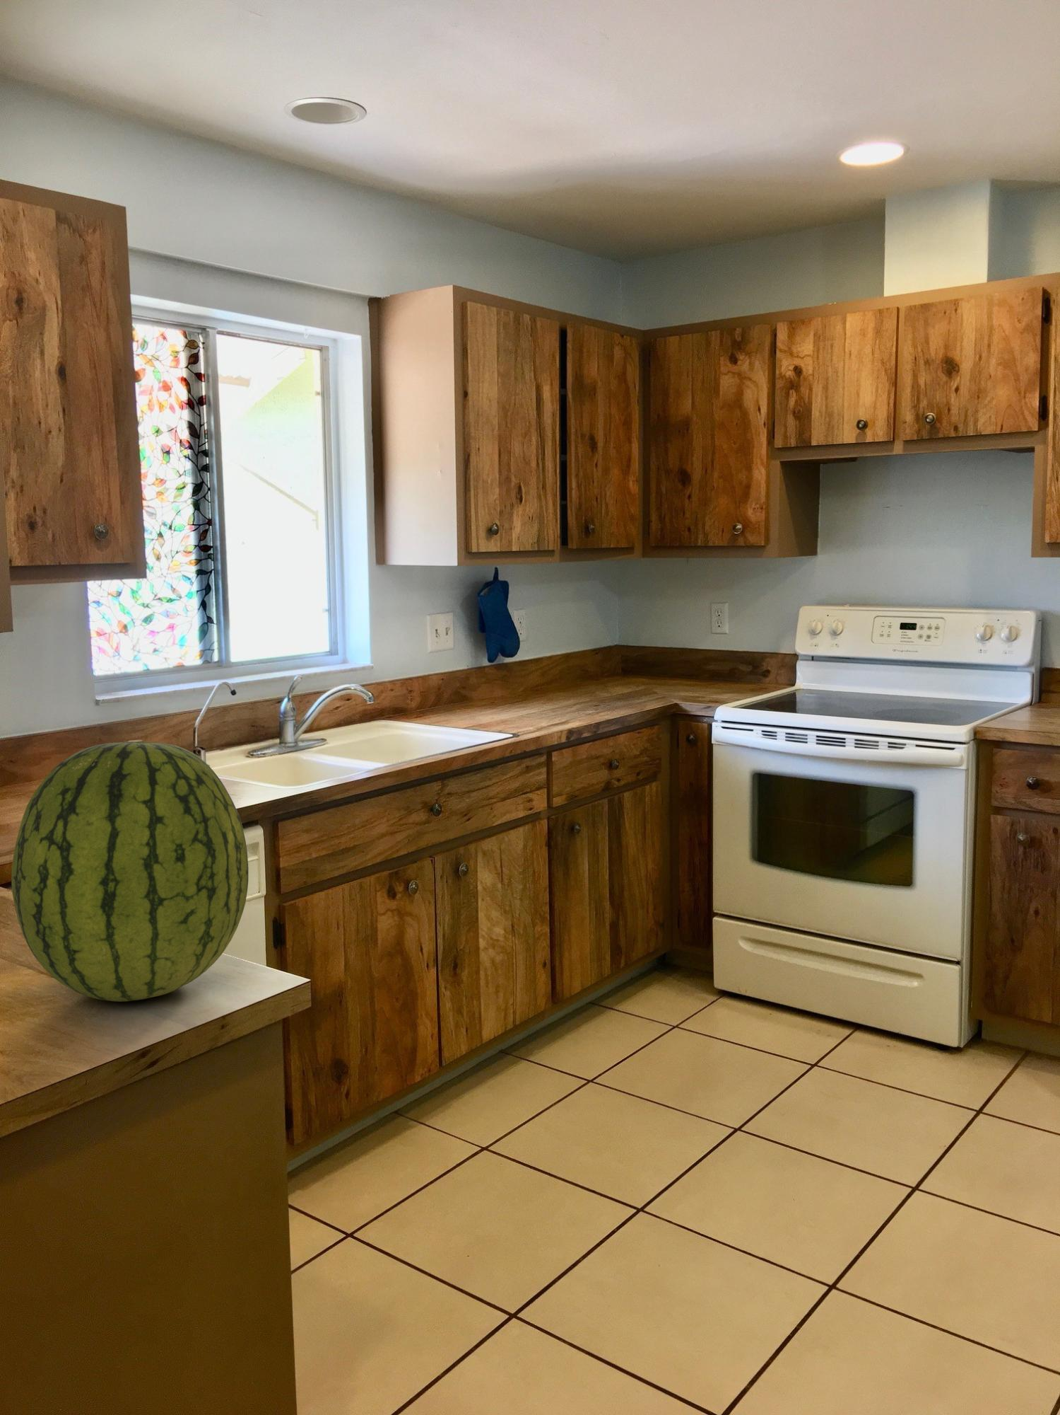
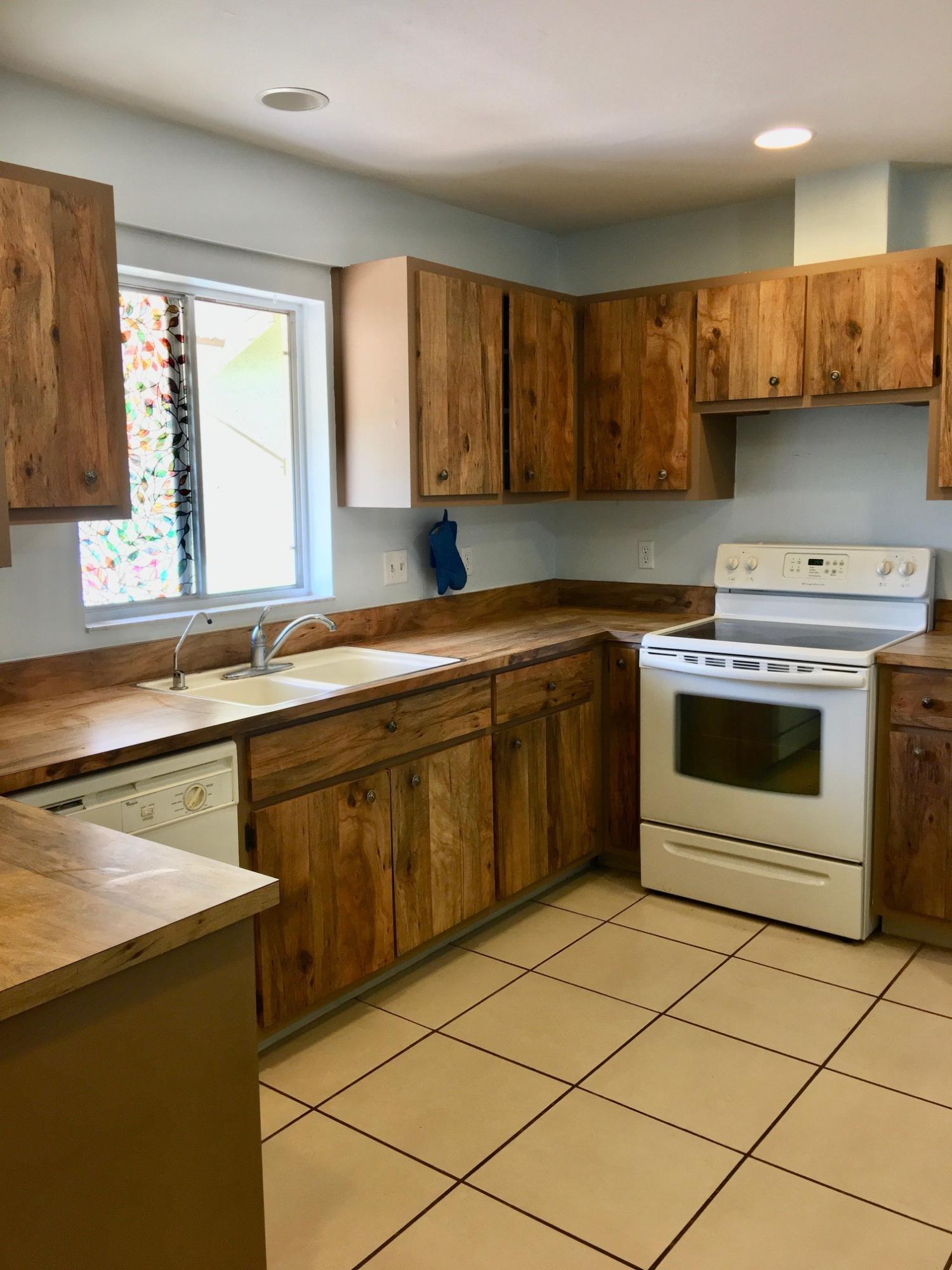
- fruit (132, 868)
